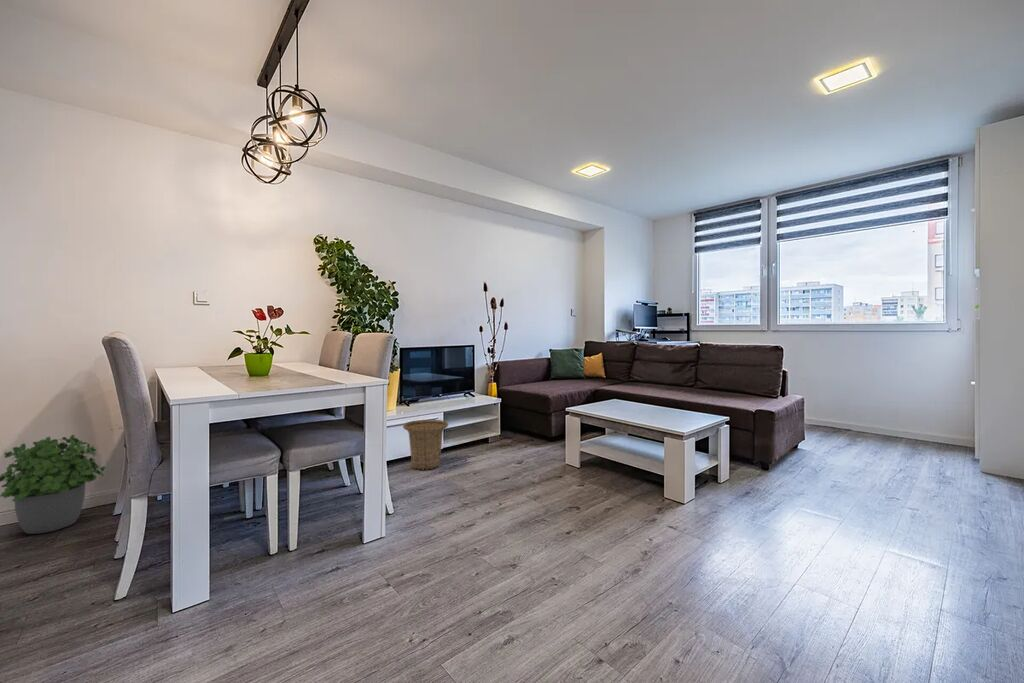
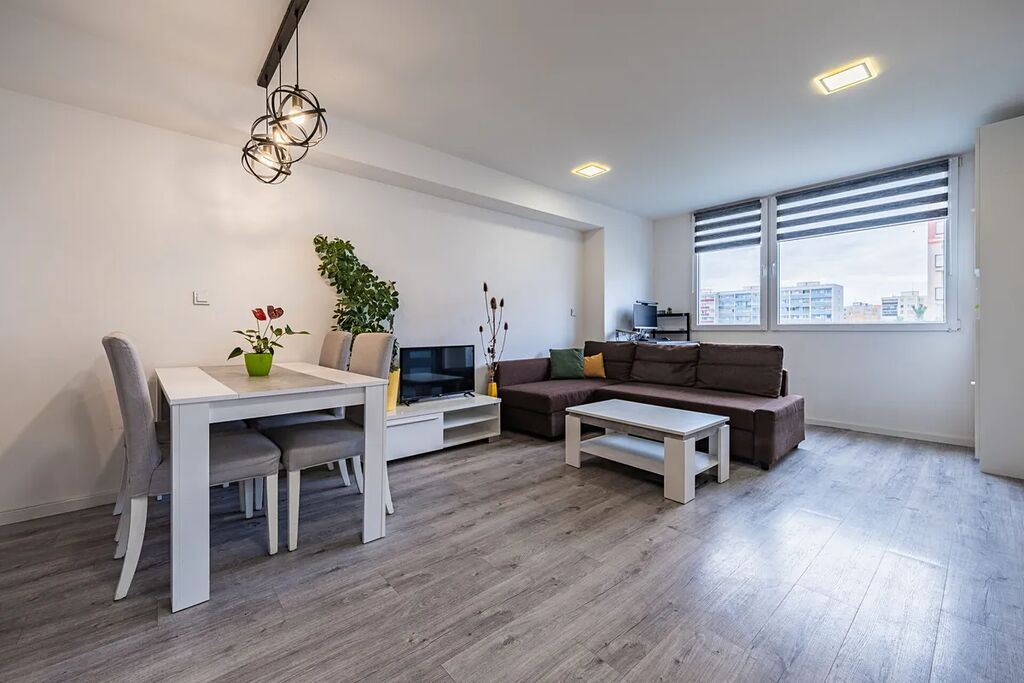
- potted plant (52, 481)
- basket (425, 444)
